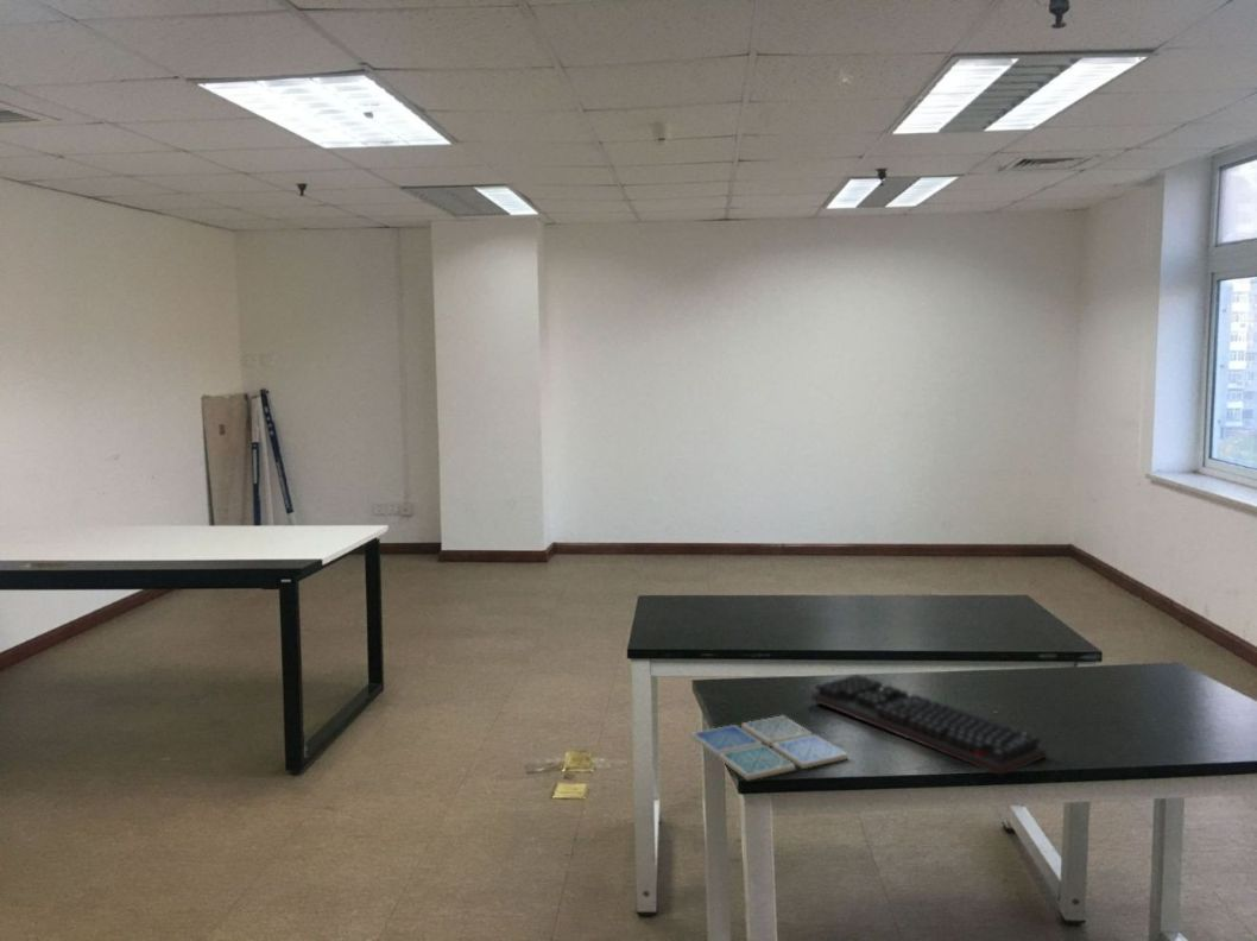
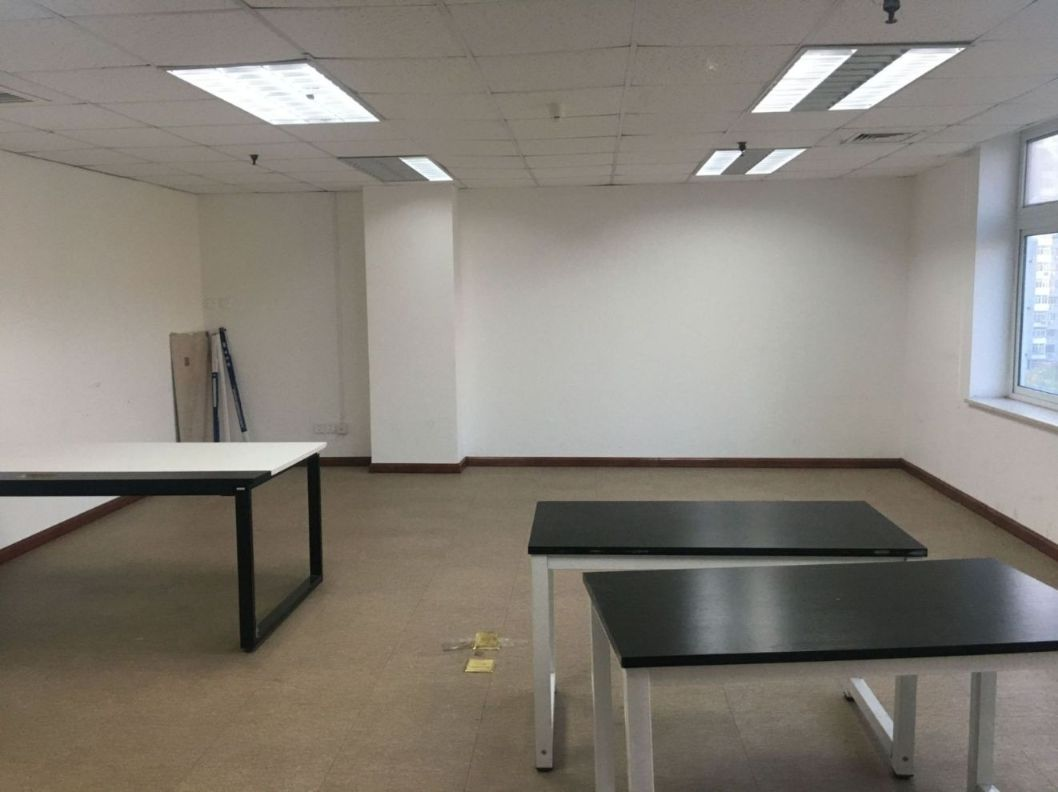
- keyboard (918, 718)
- drink coaster (768, 745)
